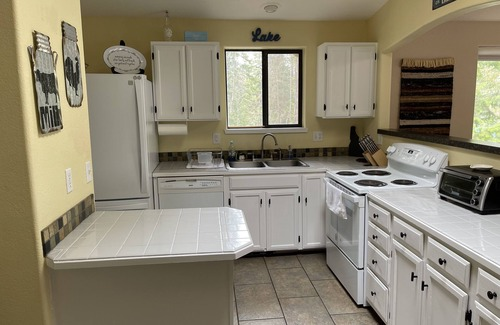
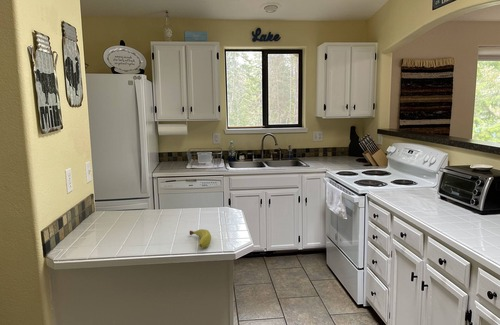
+ fruit (199, 236)
